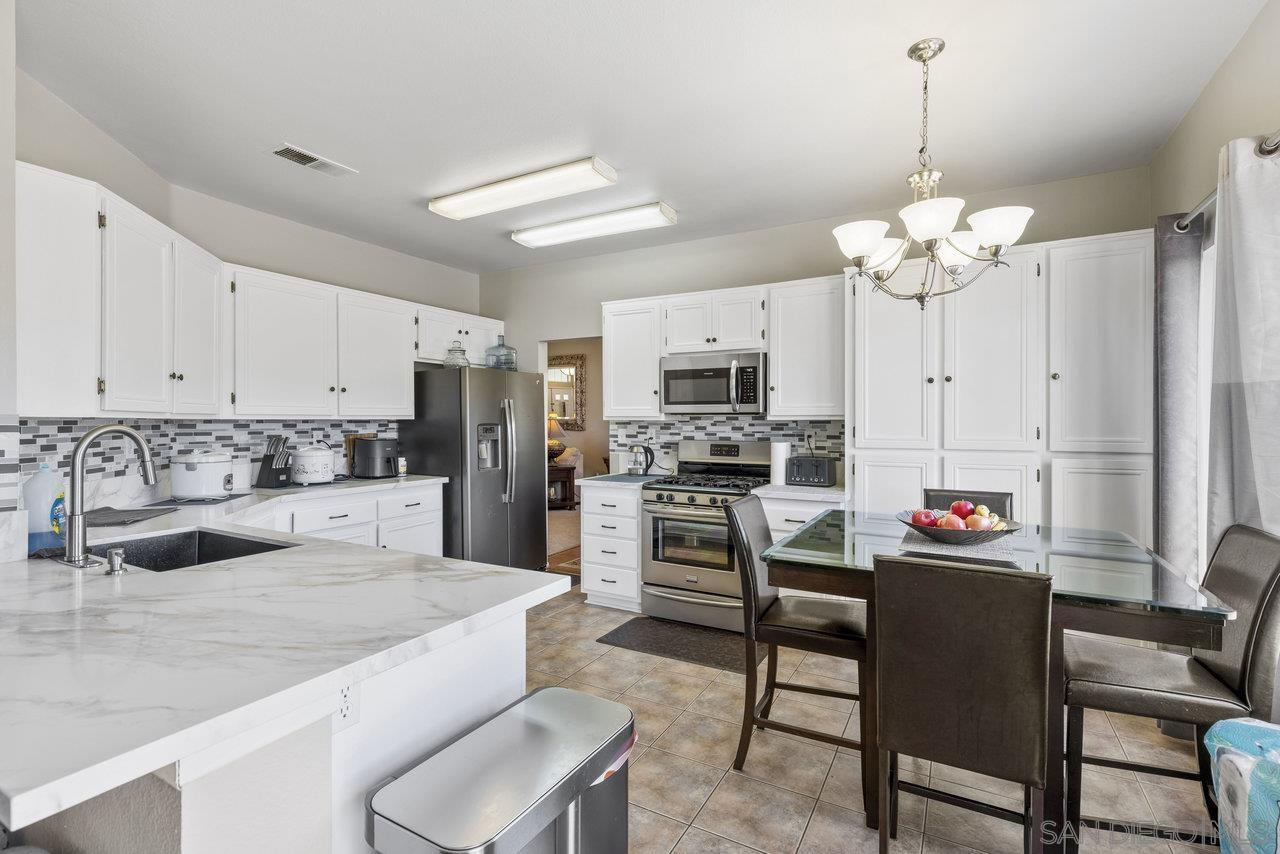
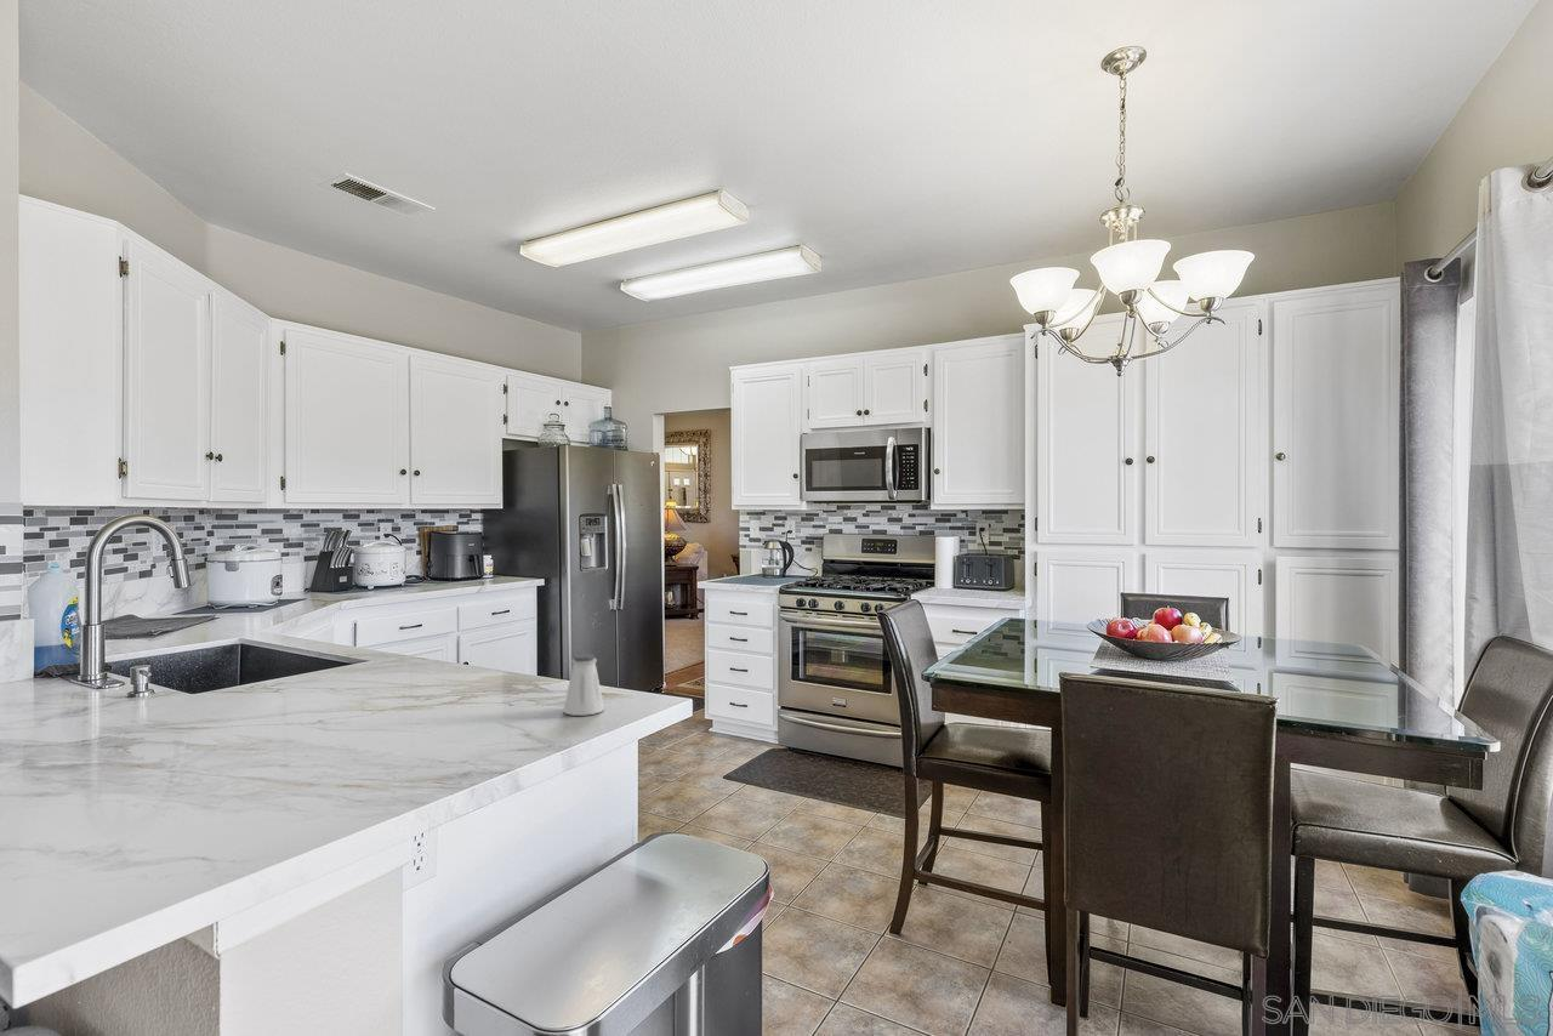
+ saltshaker (584, 683)
